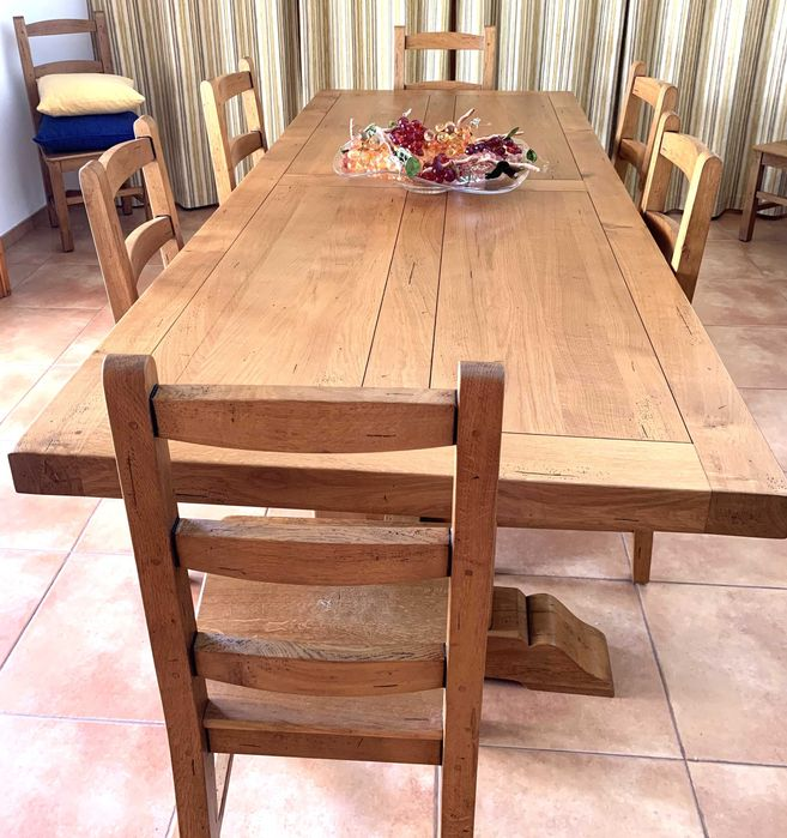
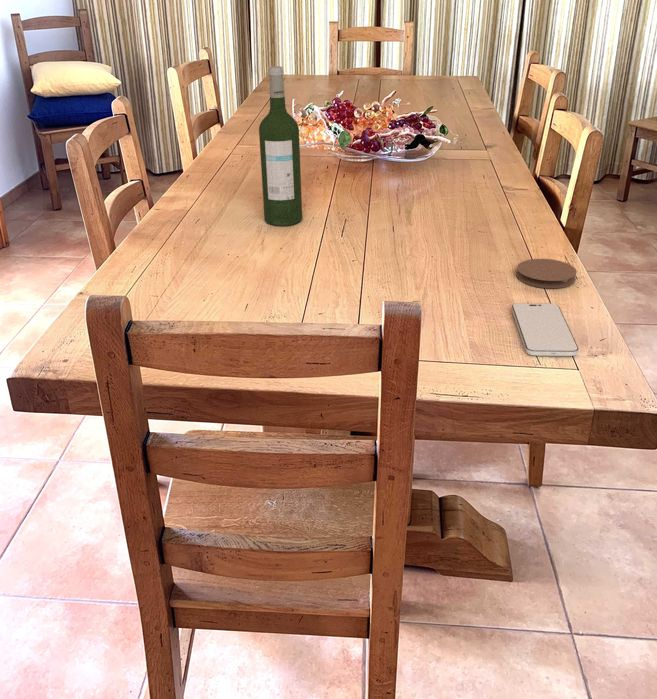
+ smartphone (543, 328)
+ coaster (546, 272)
+ wine bottle (279, 147)
